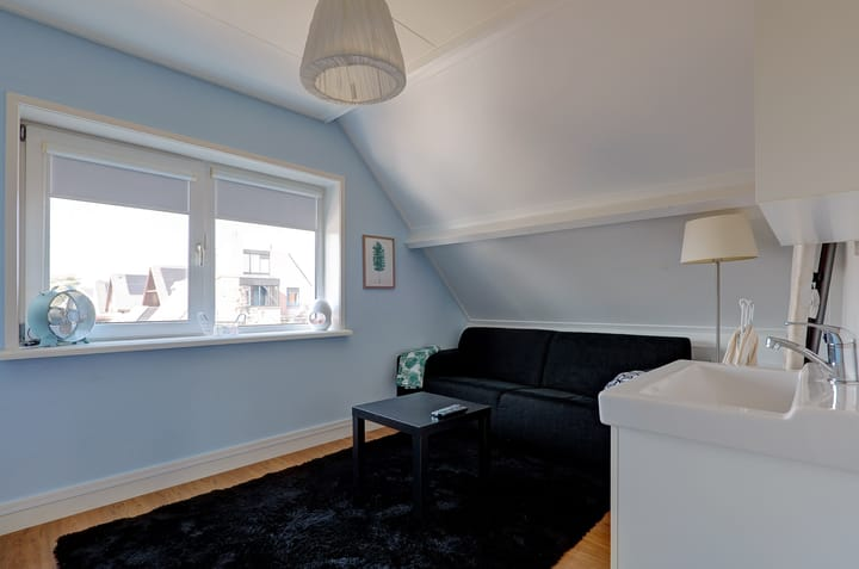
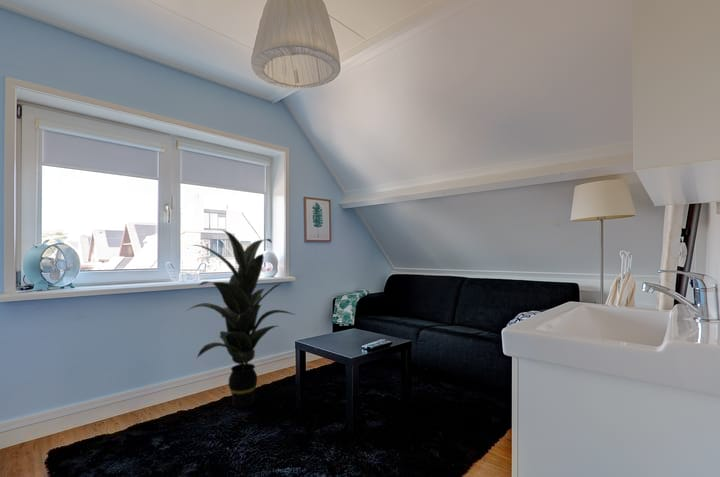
+ indoor plant (235, 316)
